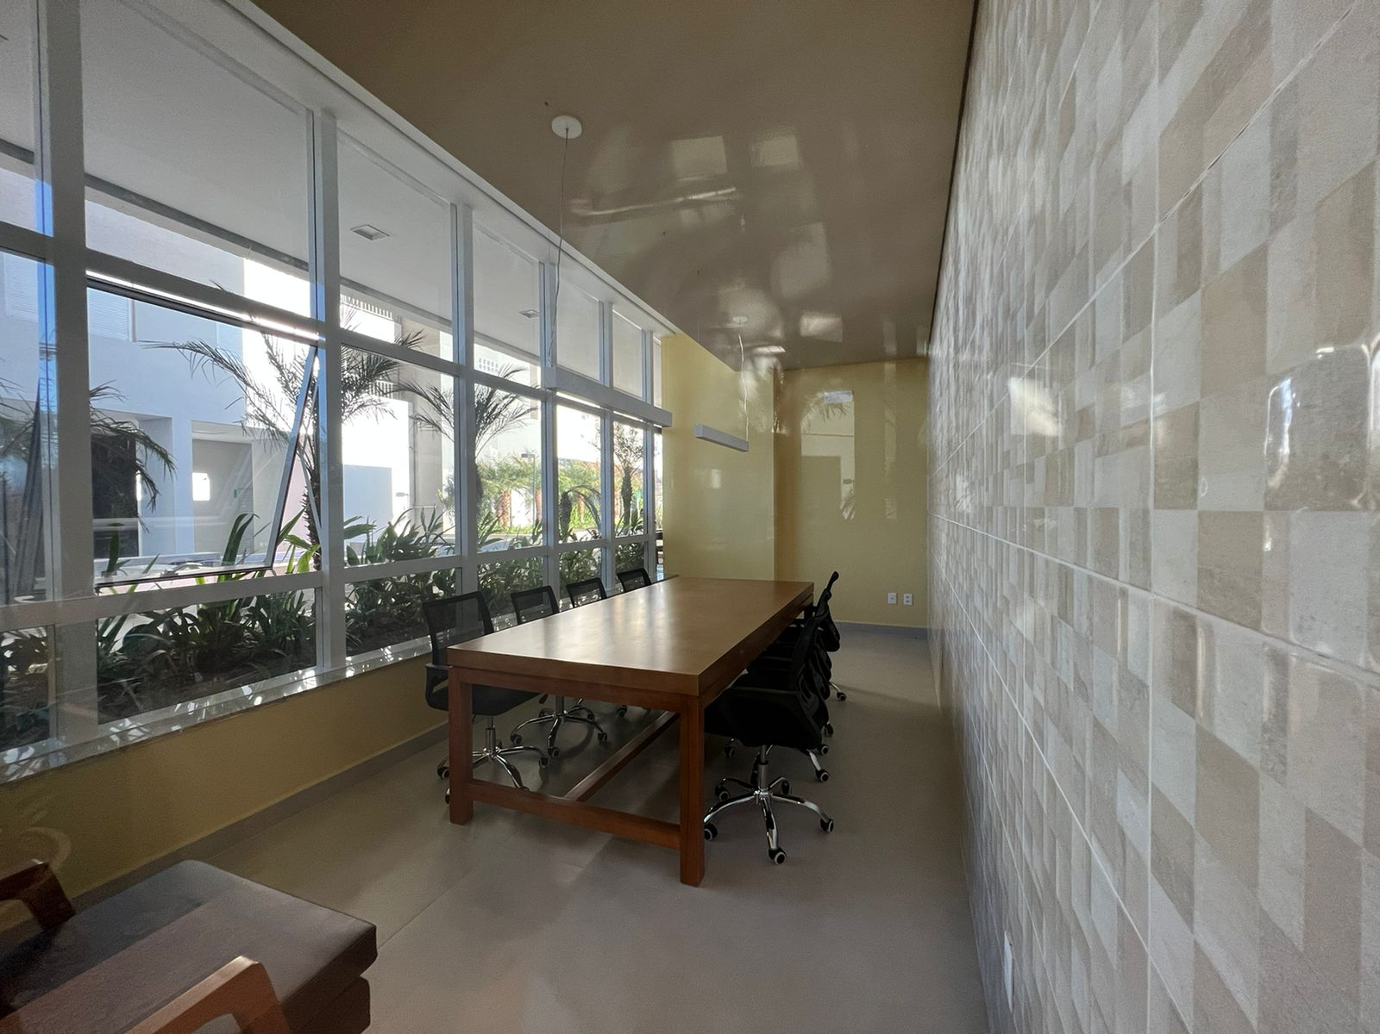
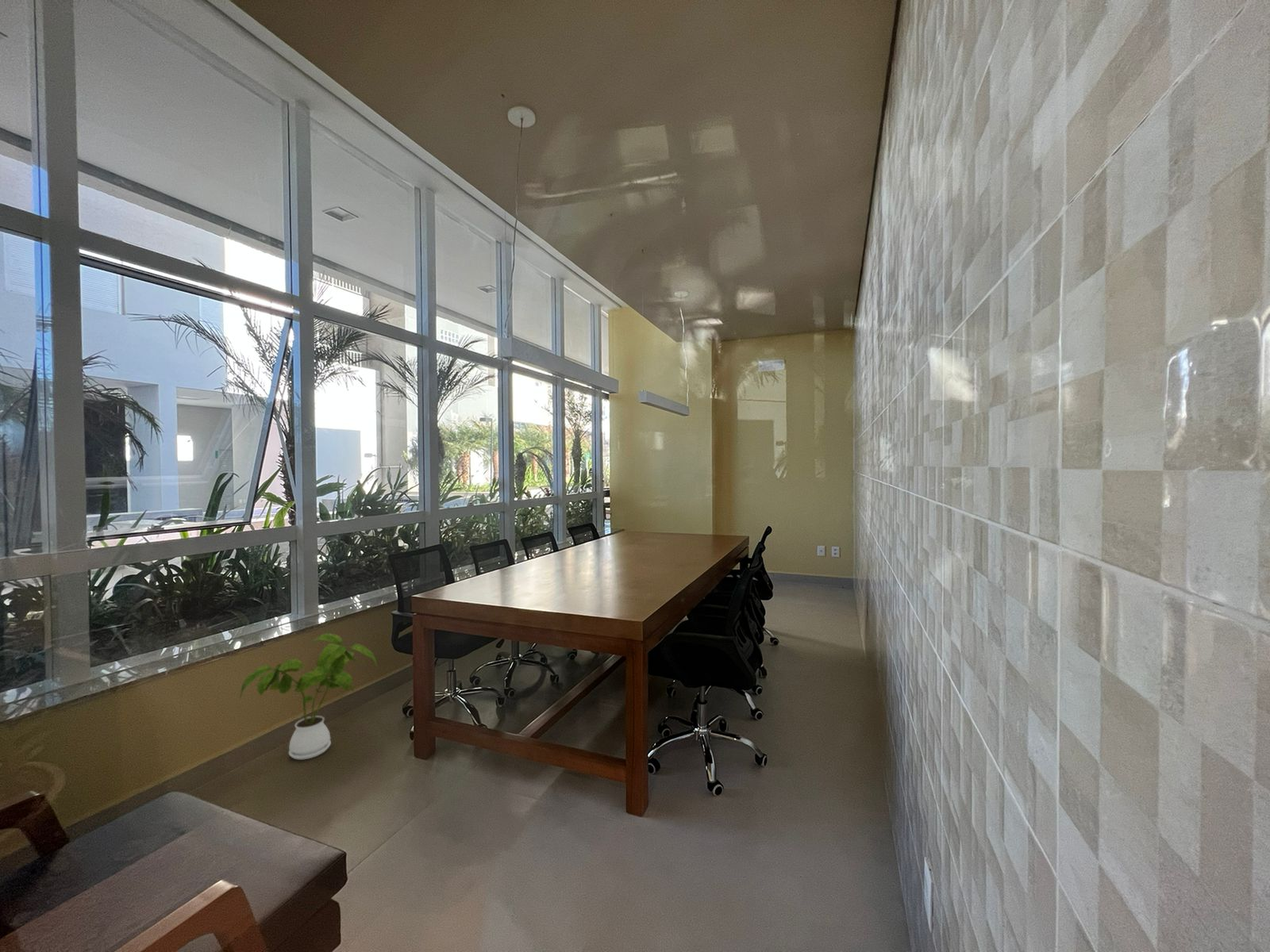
+ house plant (327, 691)
